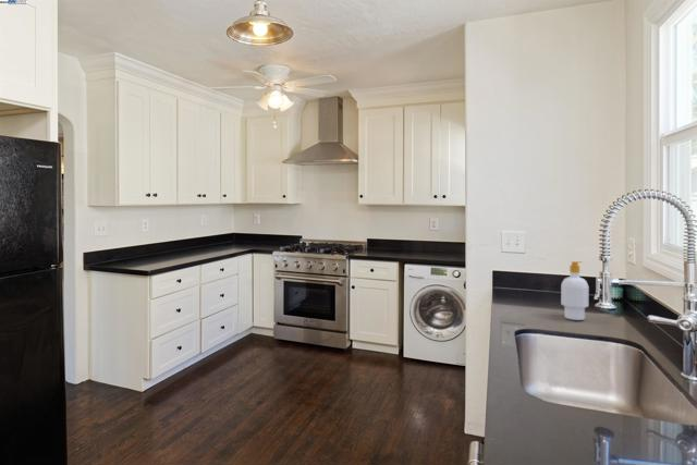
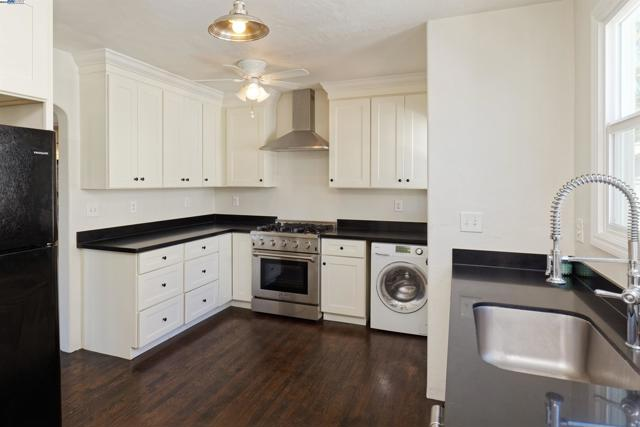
- soap bottle (574, 290)
